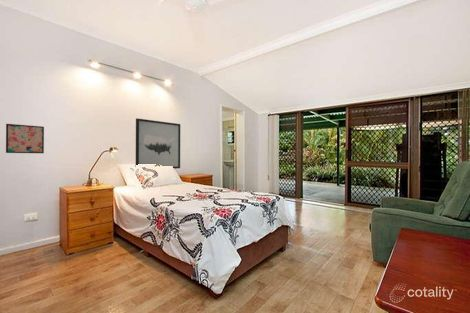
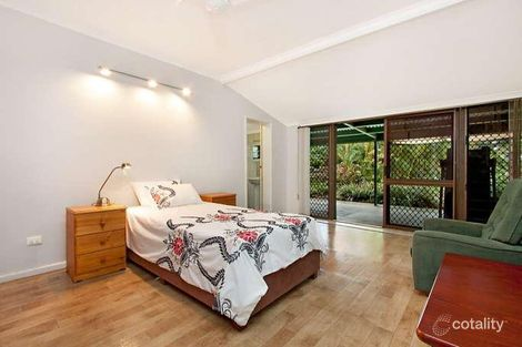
- wall art (25, 139)
- wall art (159, 145)
